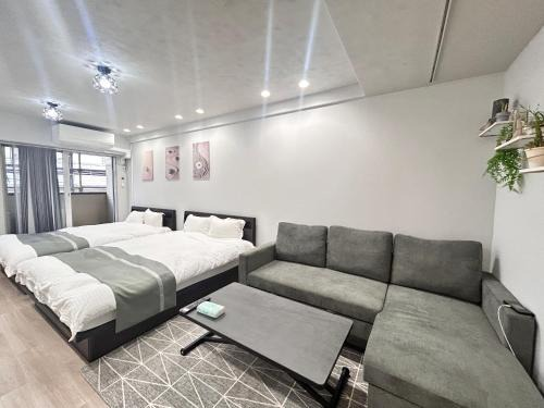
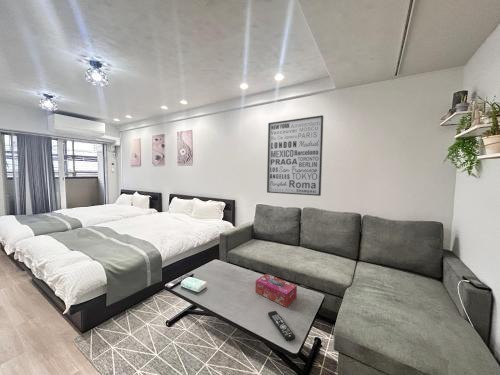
+ wall art (293, 157)
+ remote control (280, 324)
+ tissue box (275, 289)
